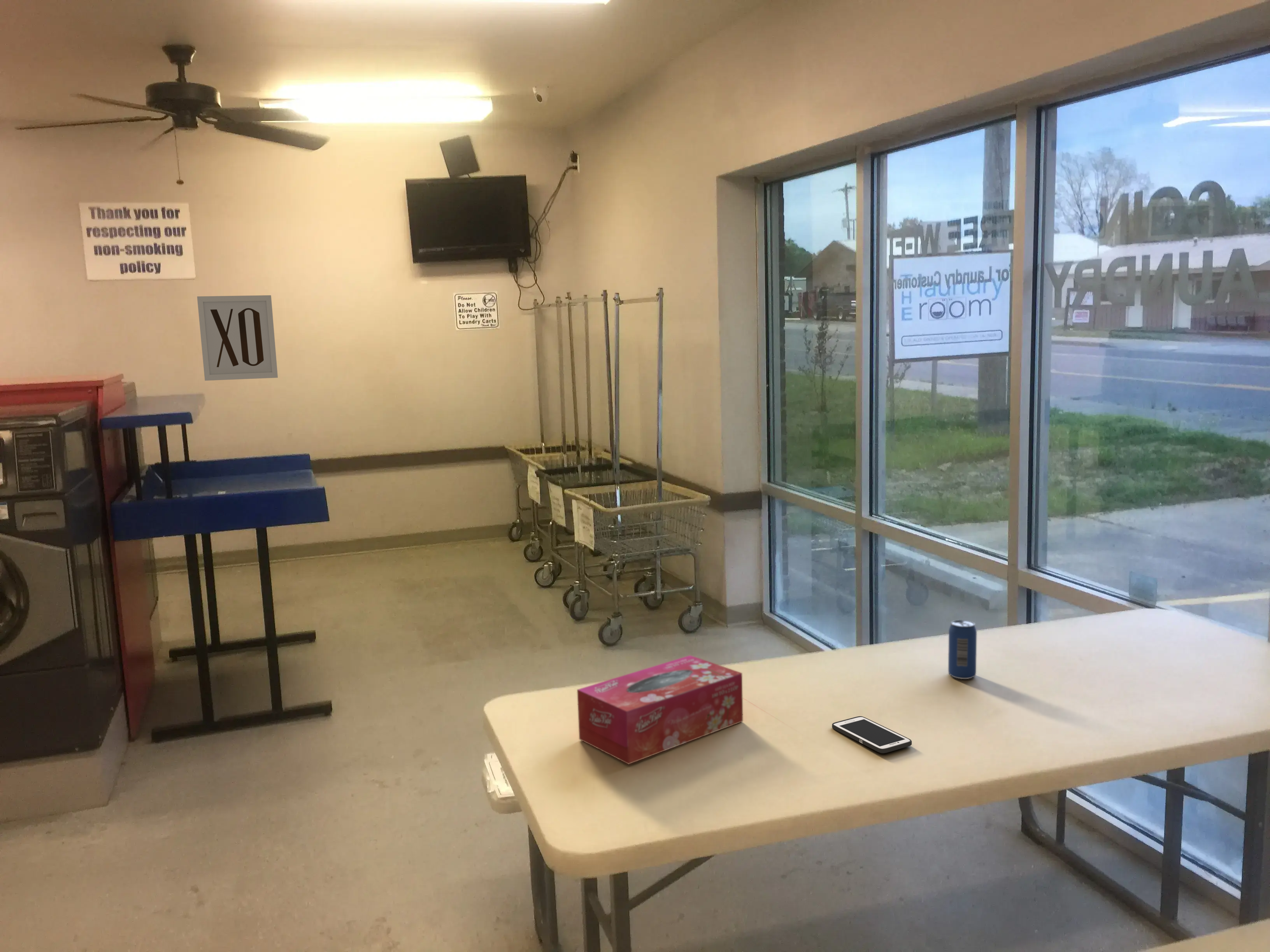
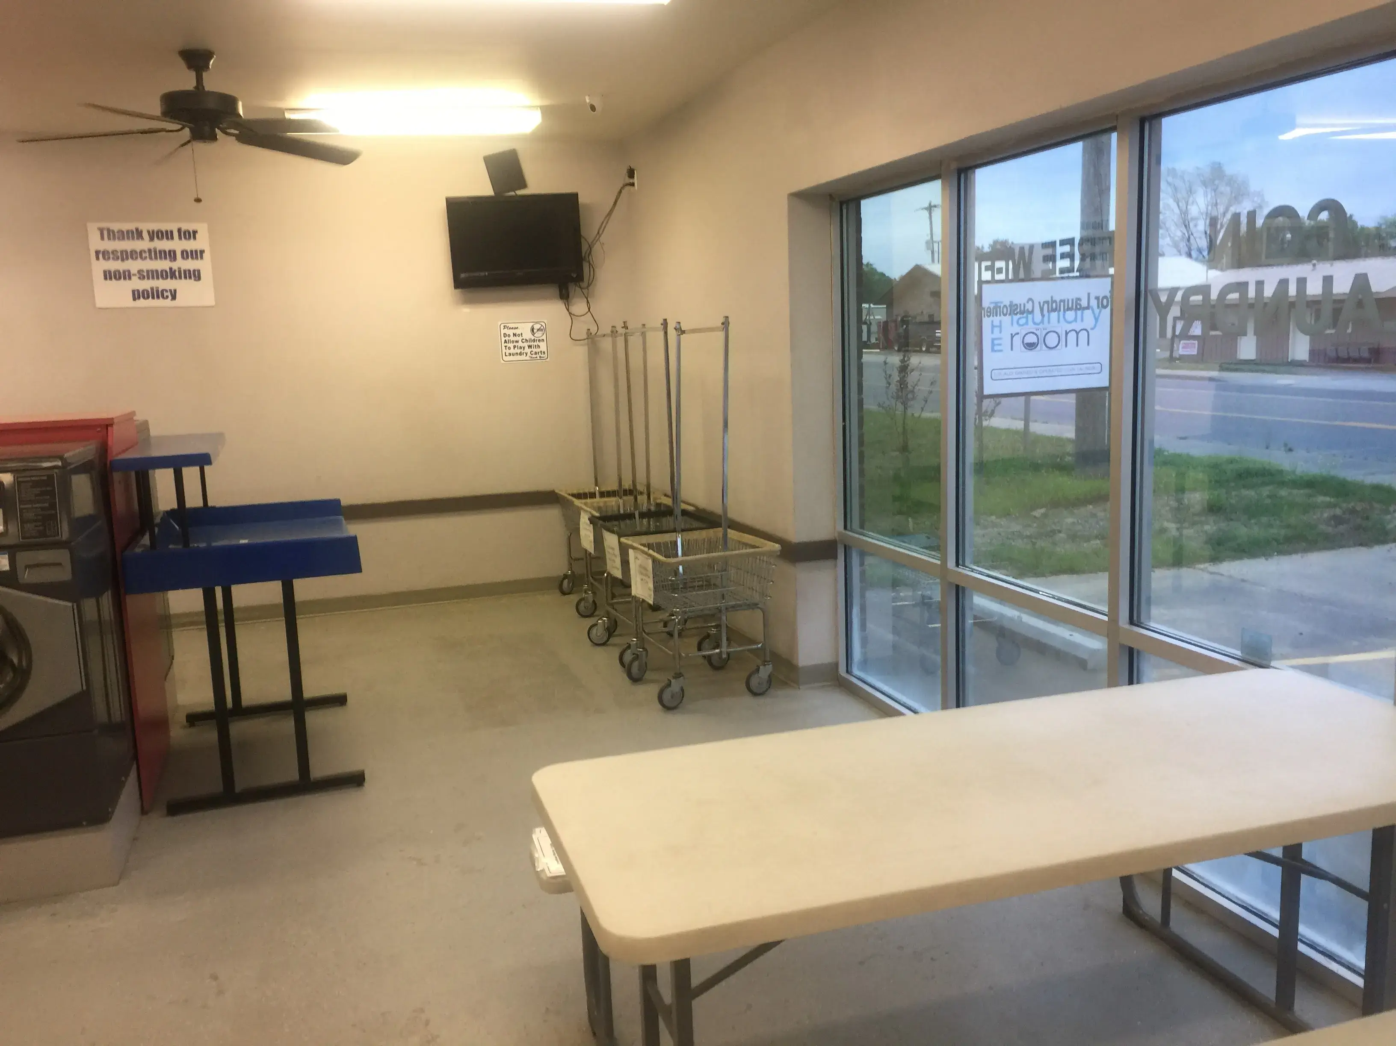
- tissue box (661, 705)
- wall art (238, 338)
- beverage can (962, 649)
- cell phone (871, 734)
